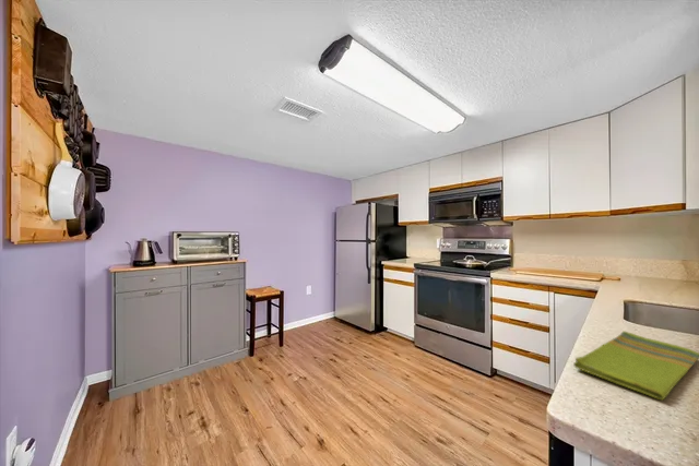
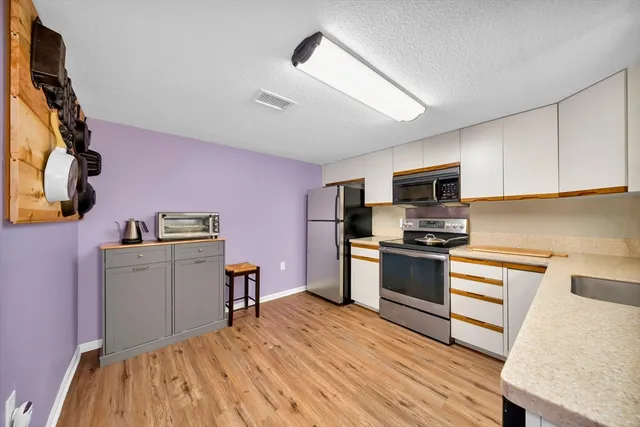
- dish towel (638, 358)
